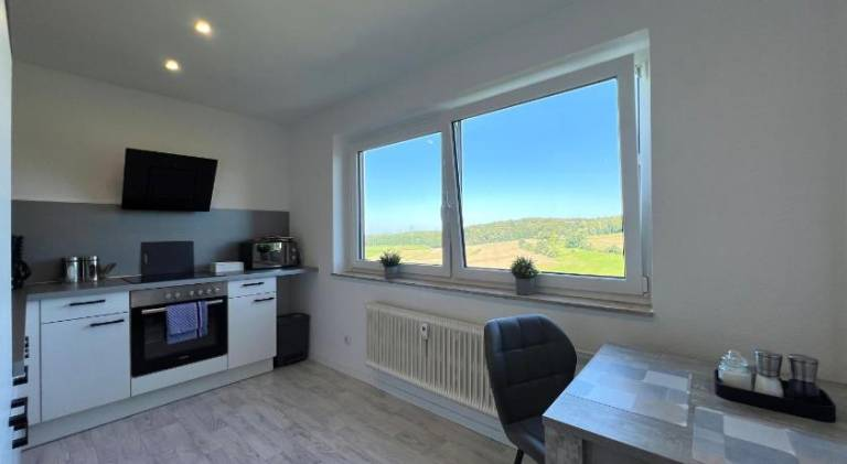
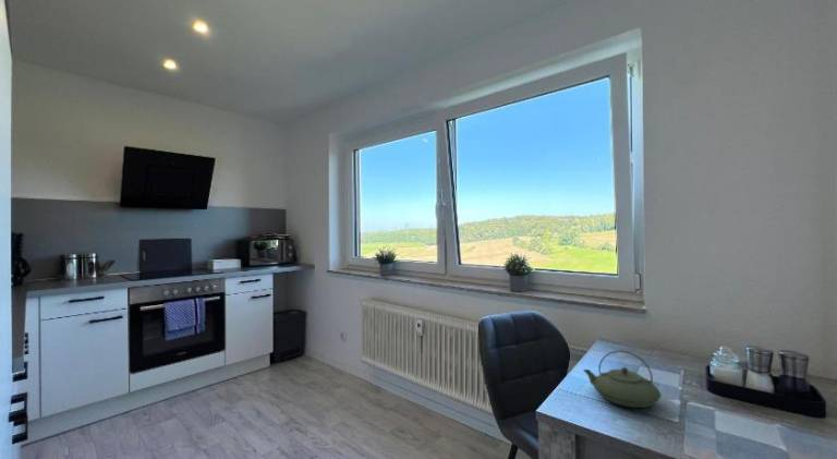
+ teapot (620, 374)
